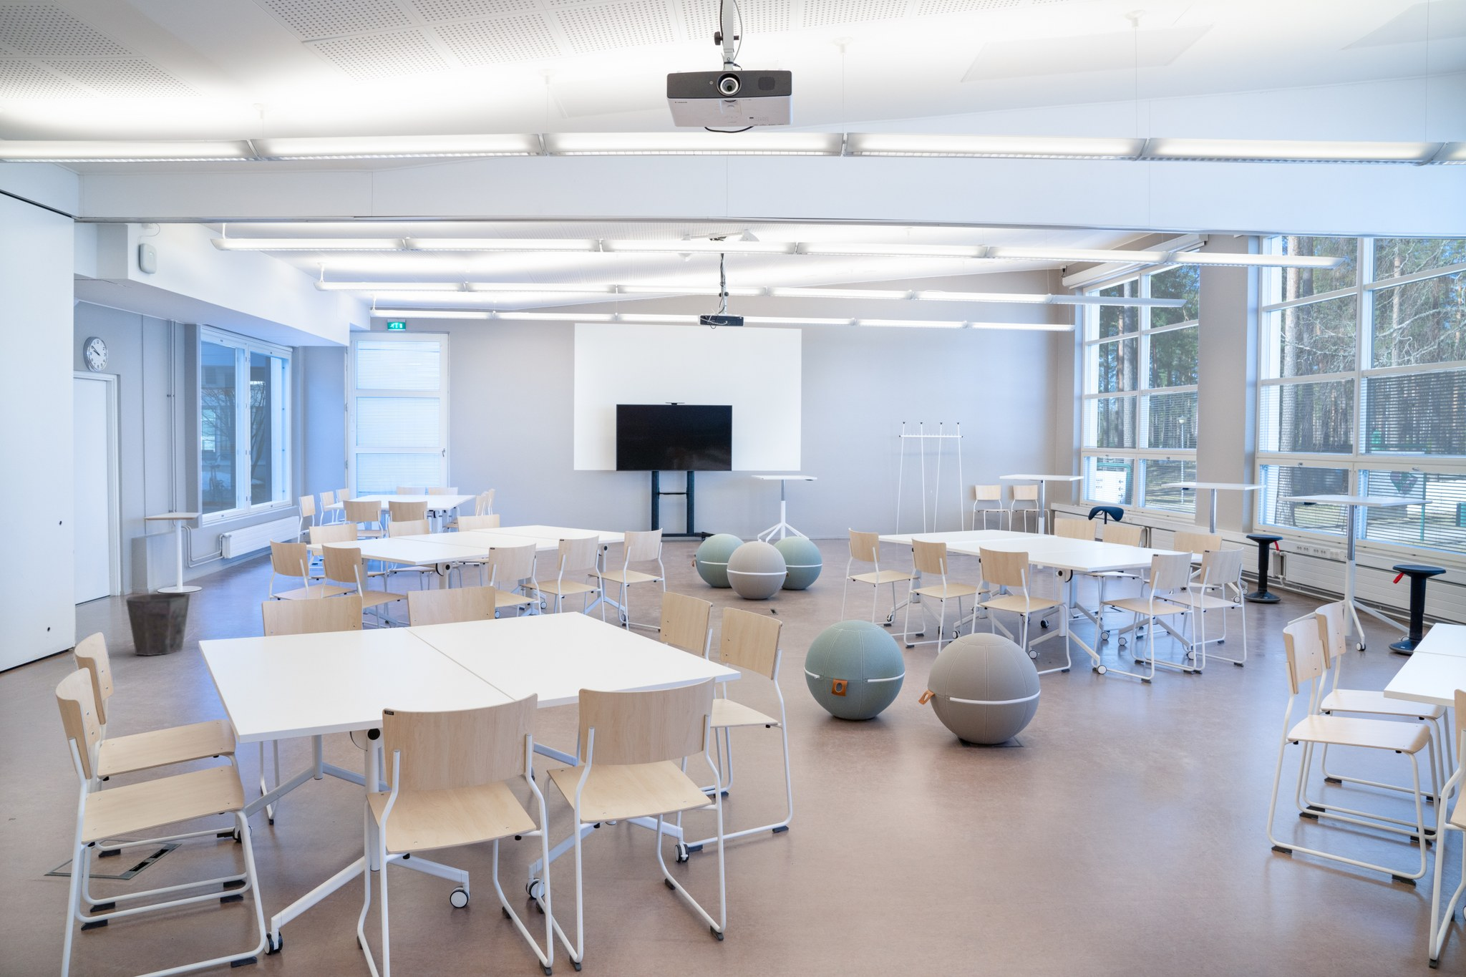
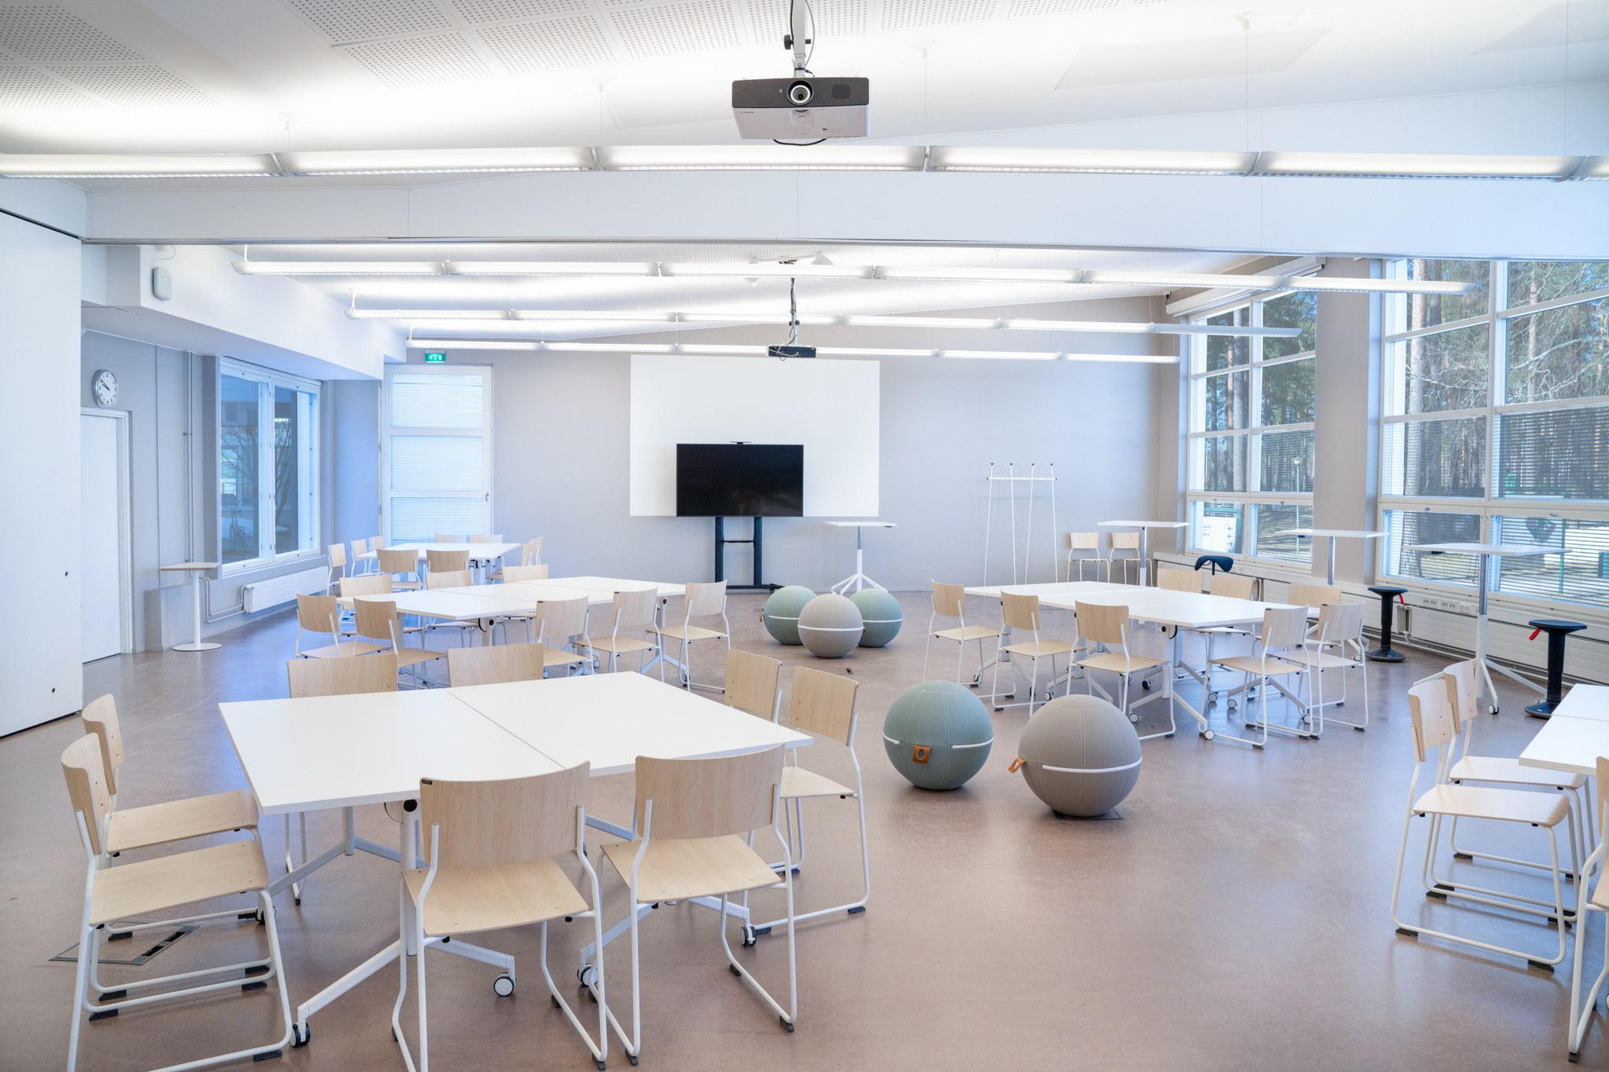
- waste bin (159, 624)
